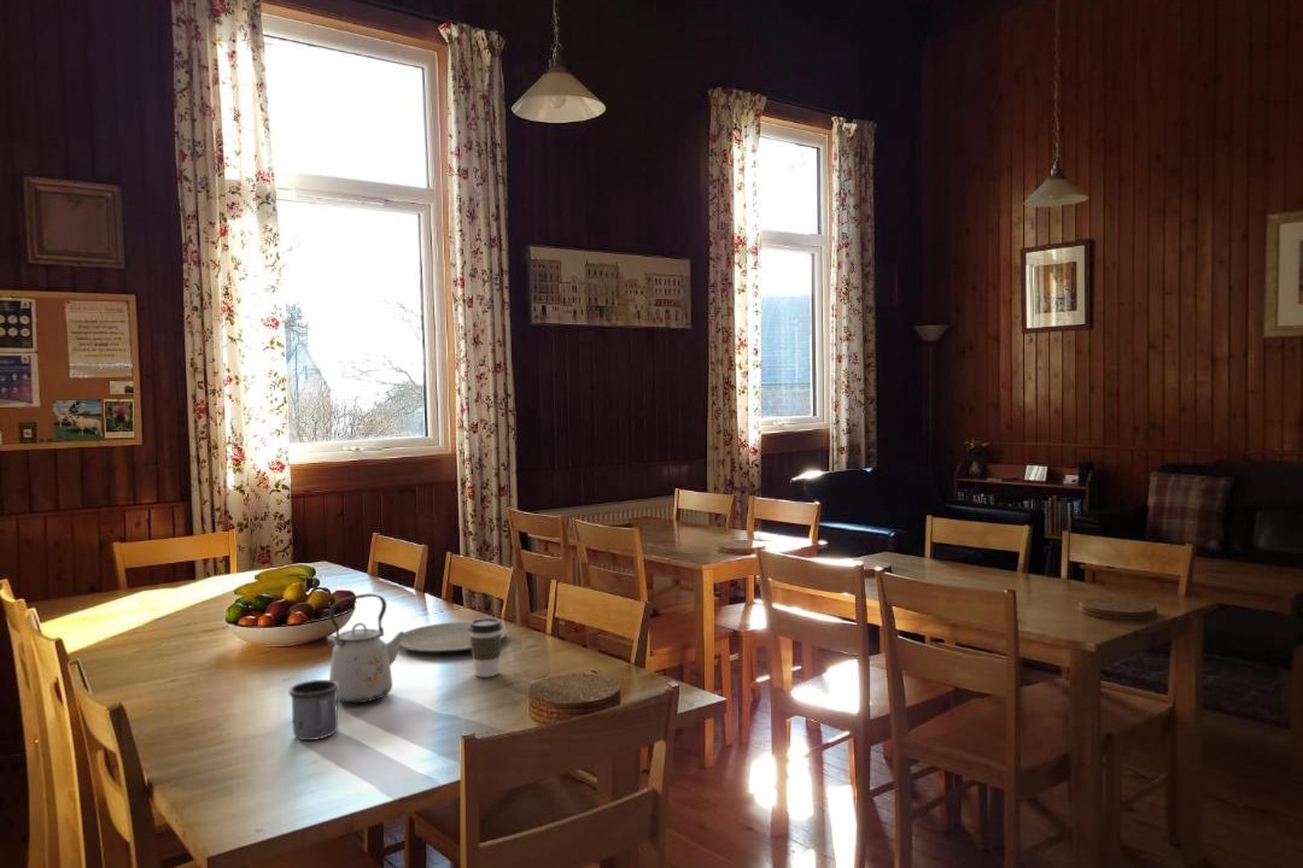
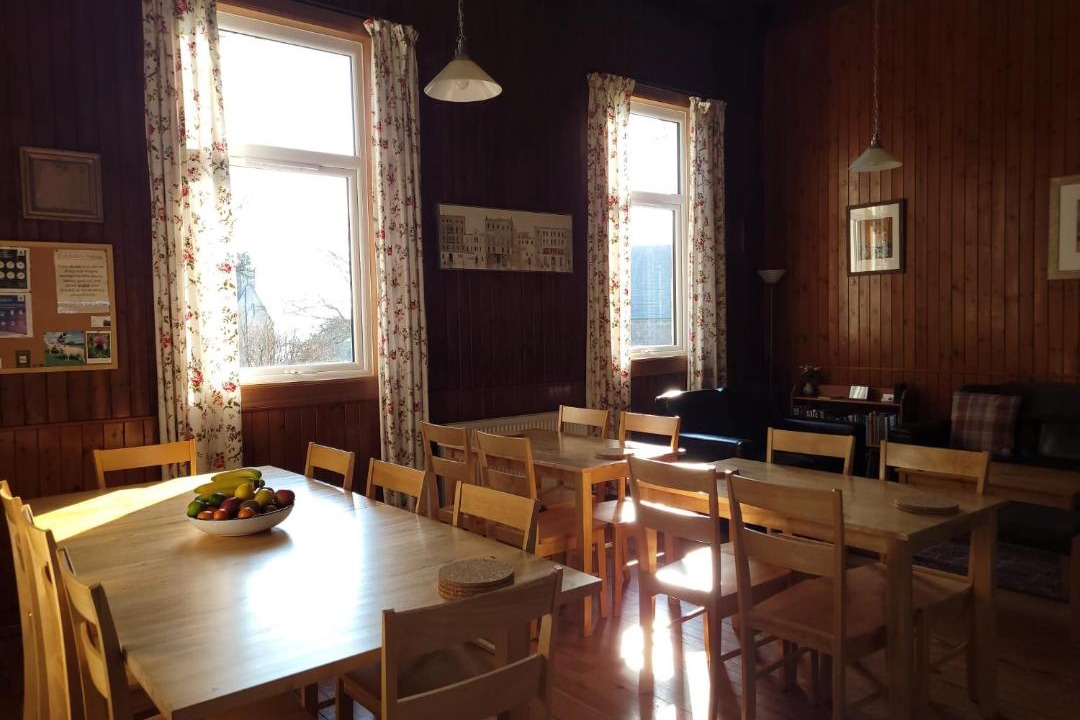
- mug (316, 711)
- kettle (370, 644)
- plate (451, 638)
- coffee cup (485, 647)
